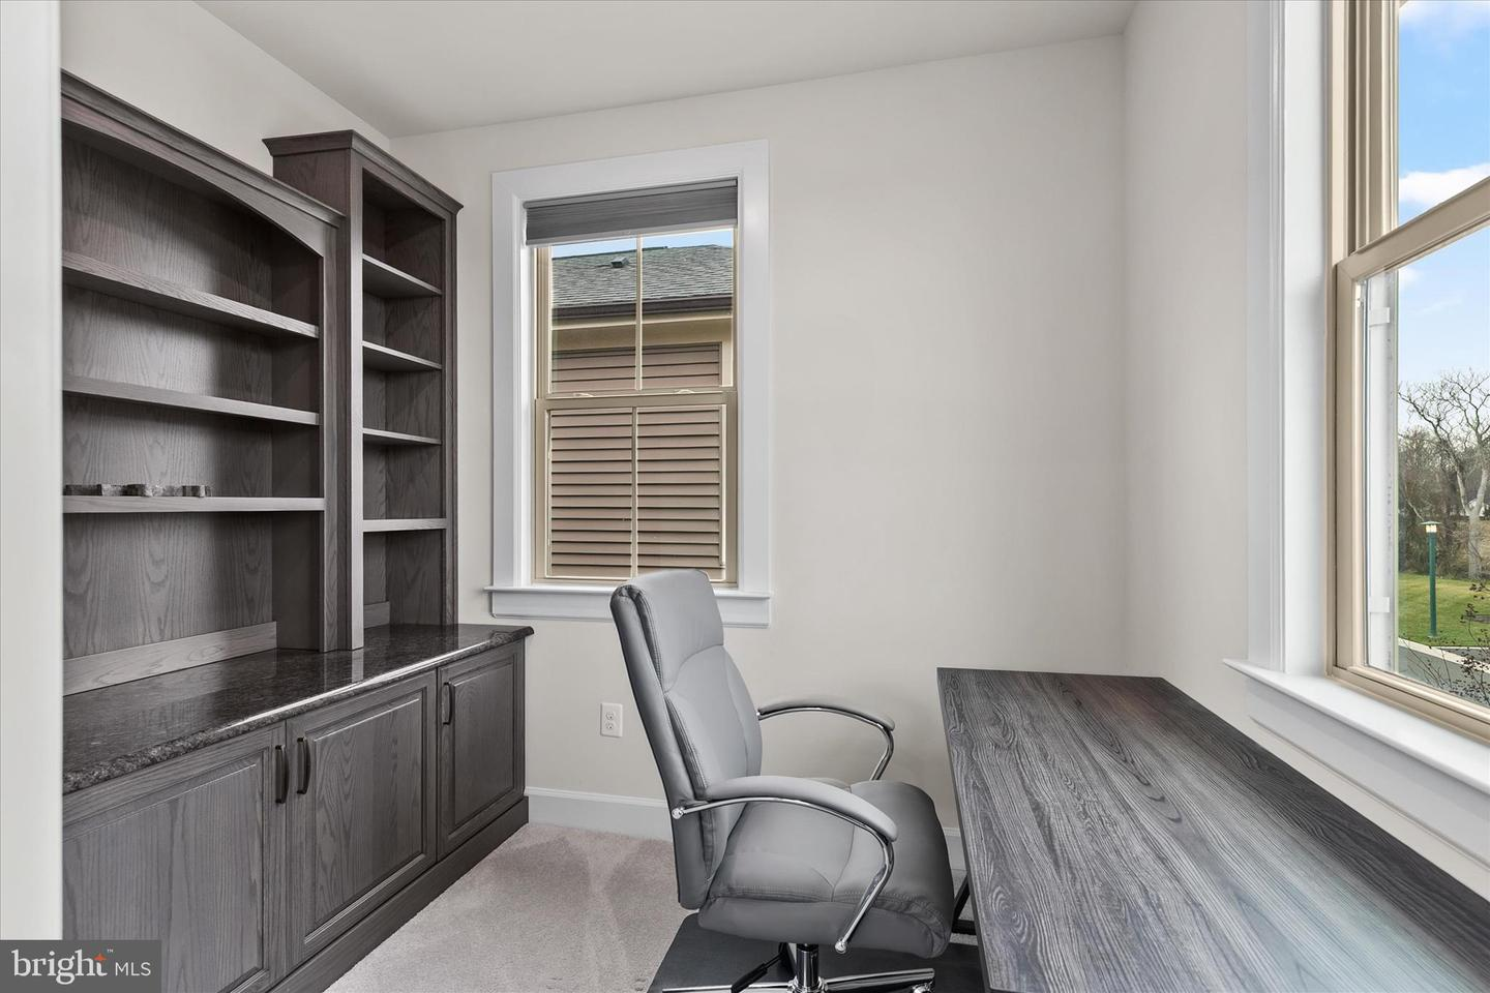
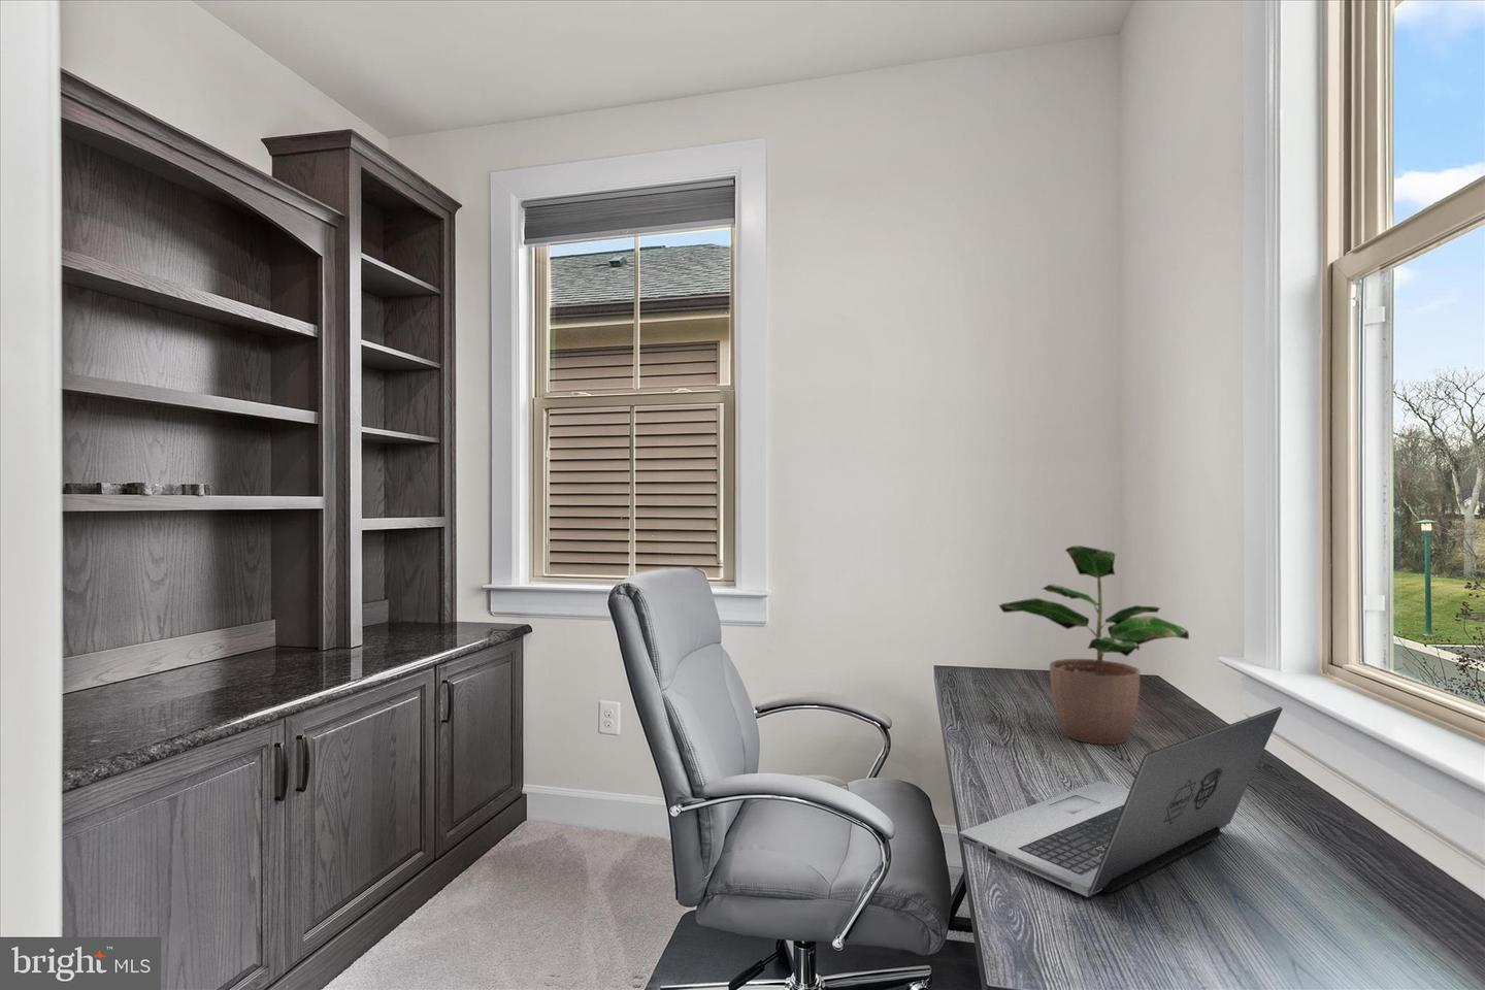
+ laptop (1115, 784)
+ potted plant (1092, 640)
